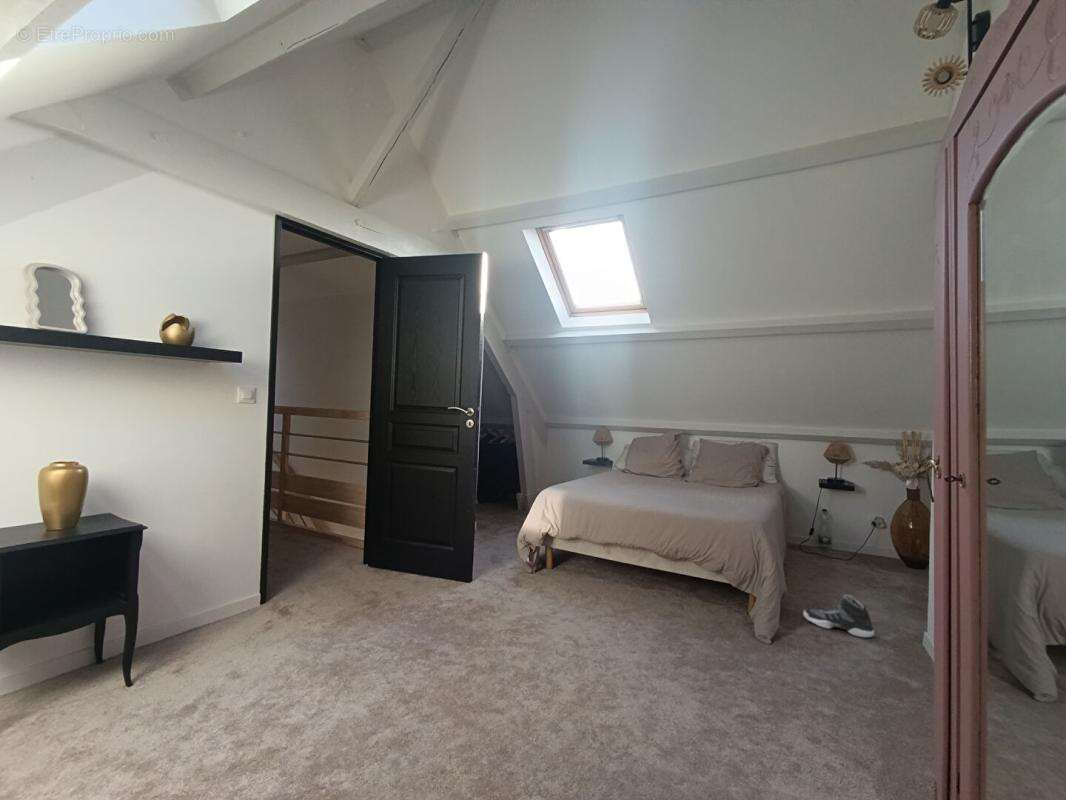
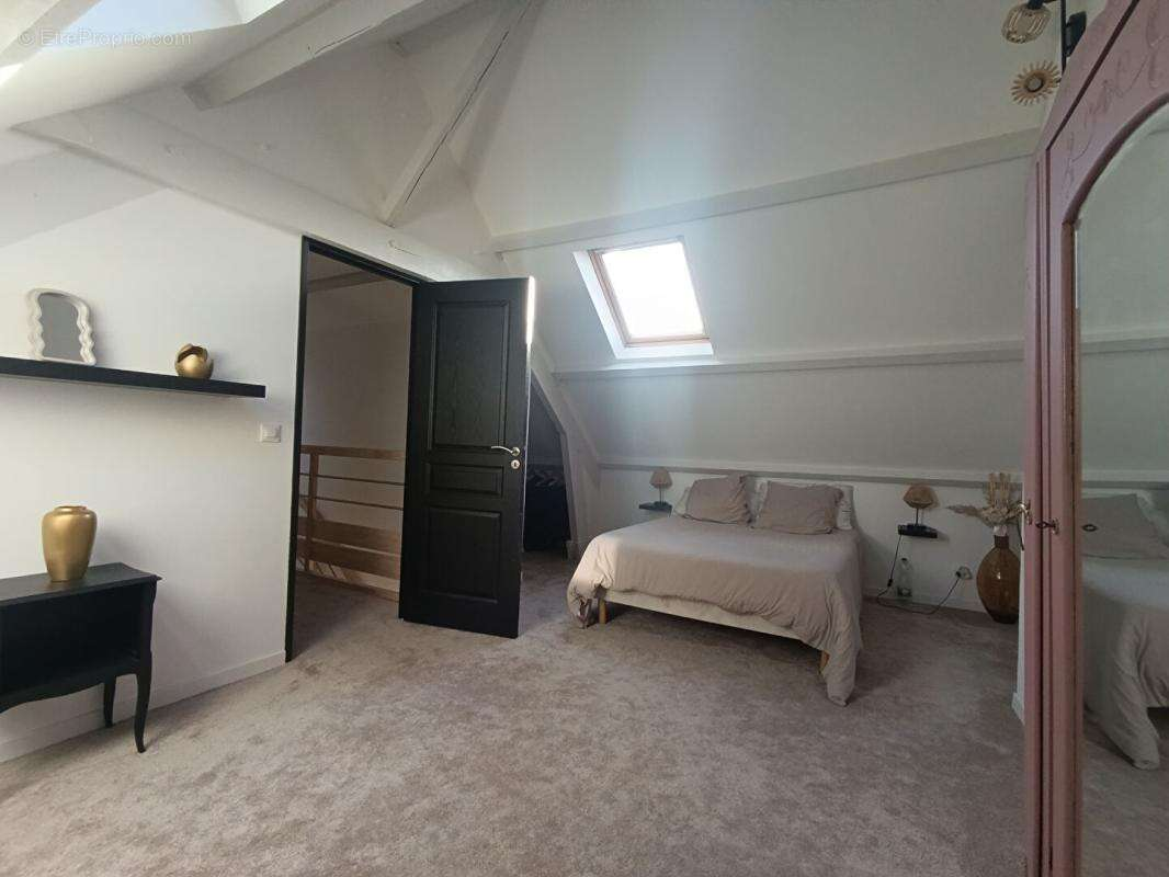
- sneaker (837, 610)
